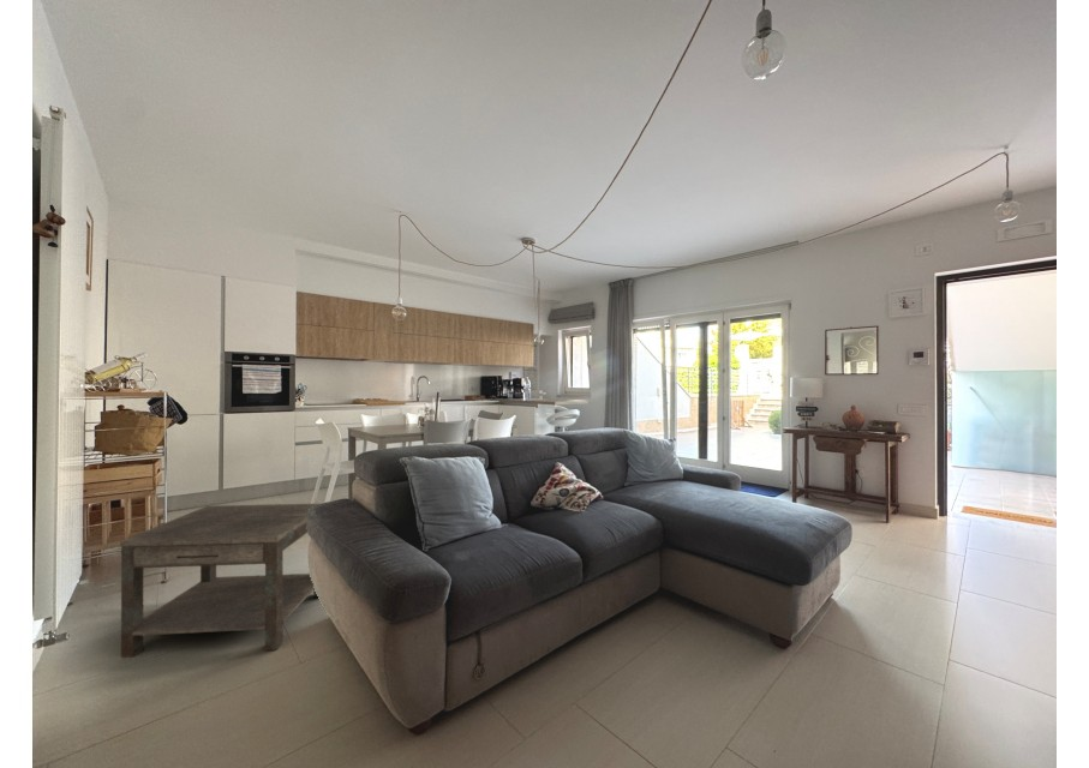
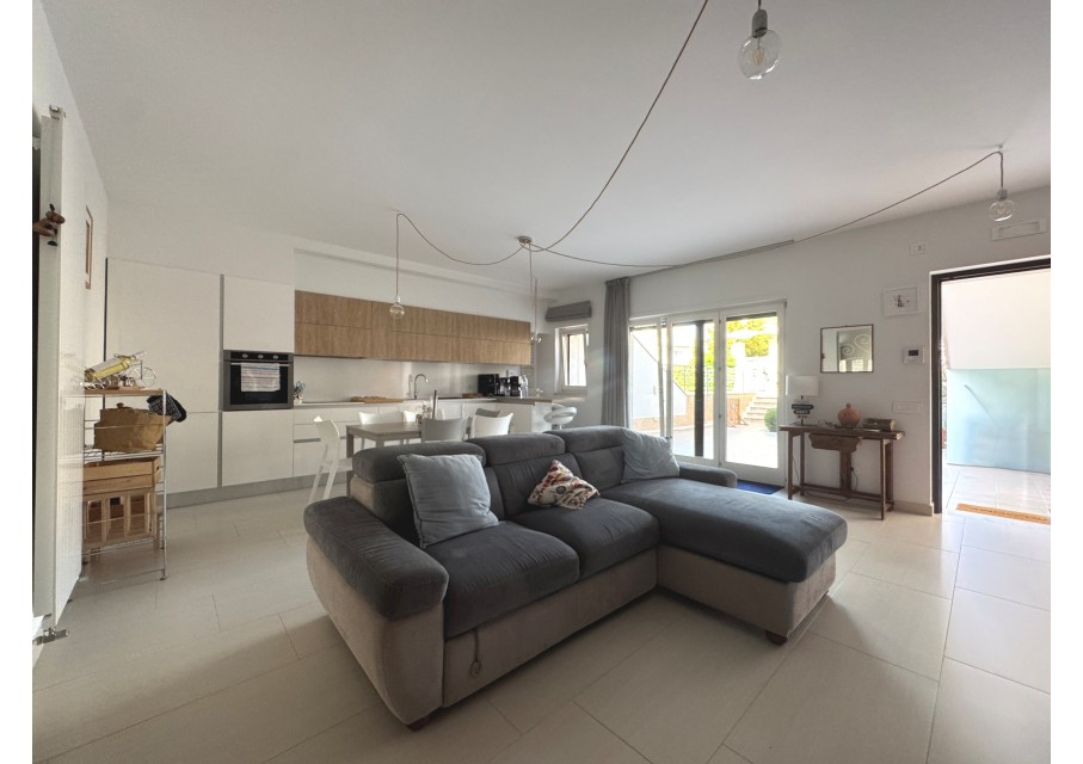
- side table (237, 576)
